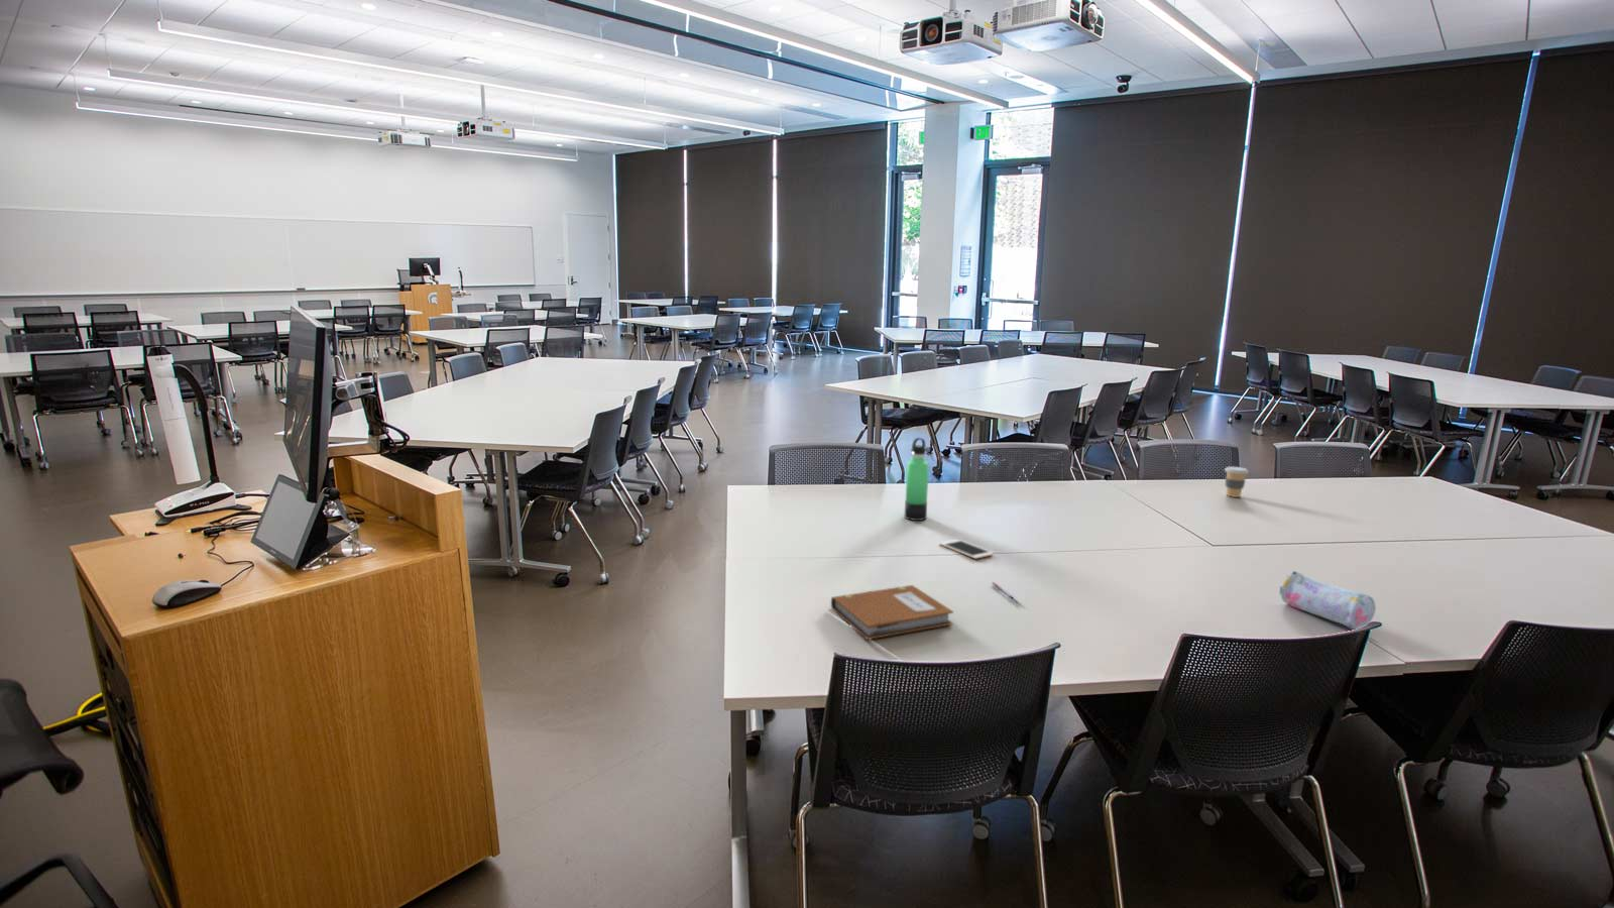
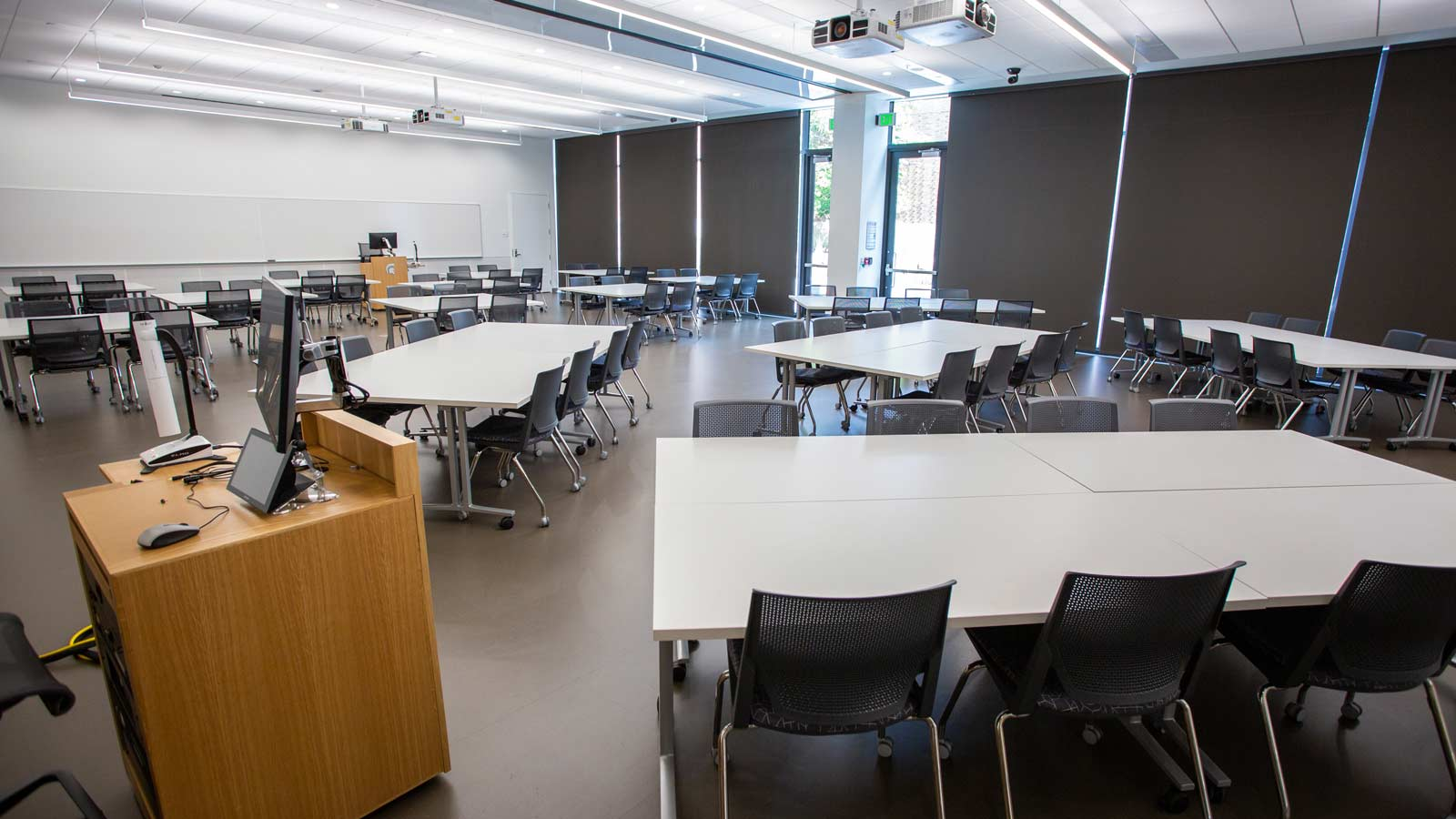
- thermos bottle (917, 477)
- notebook (891, 610)
- pen (1005, 592)
- pencil case (1327, 599)
- cell phone (966, 548)
- coffee cup (1235, 481)
